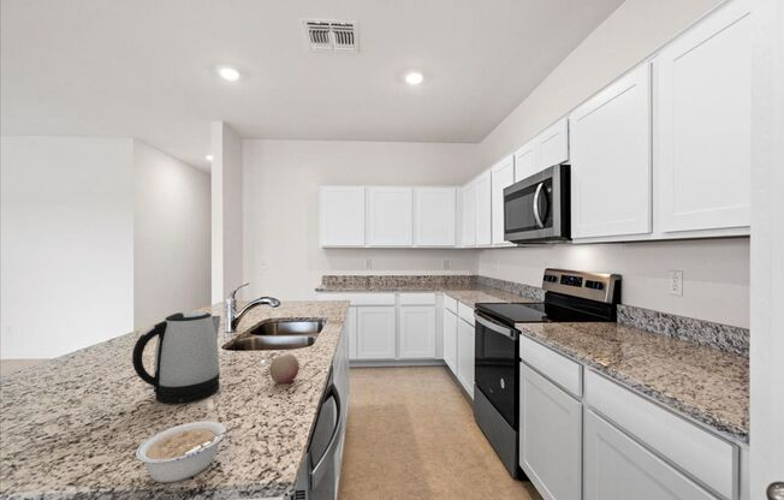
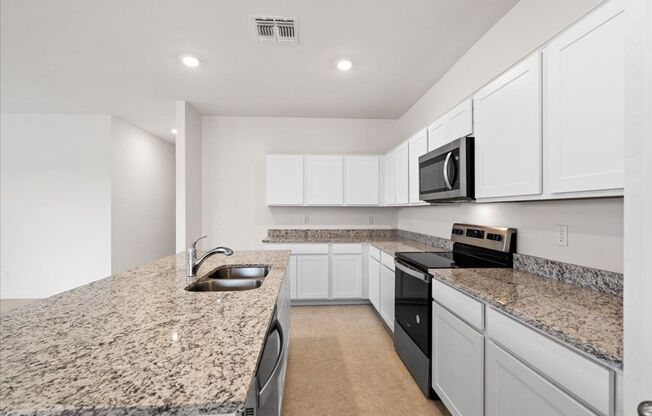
- kettle (179, 353)
- fruit (284, 368)
- legume (186, 448)
